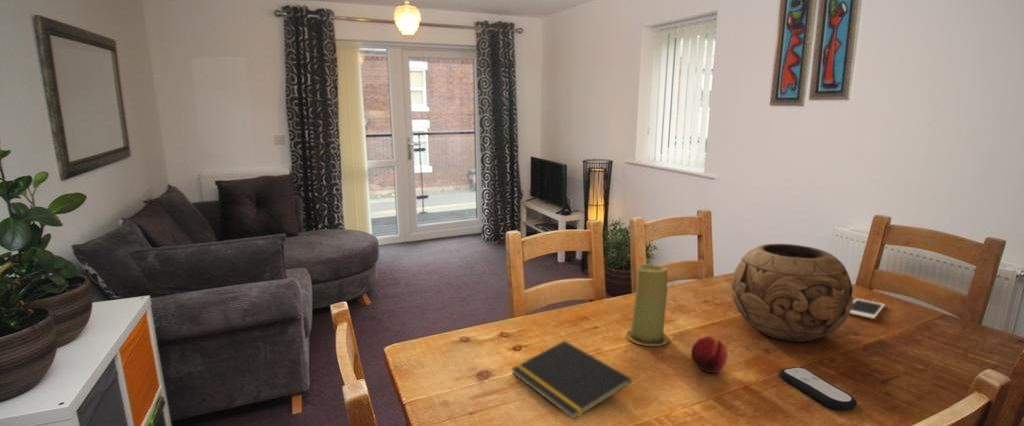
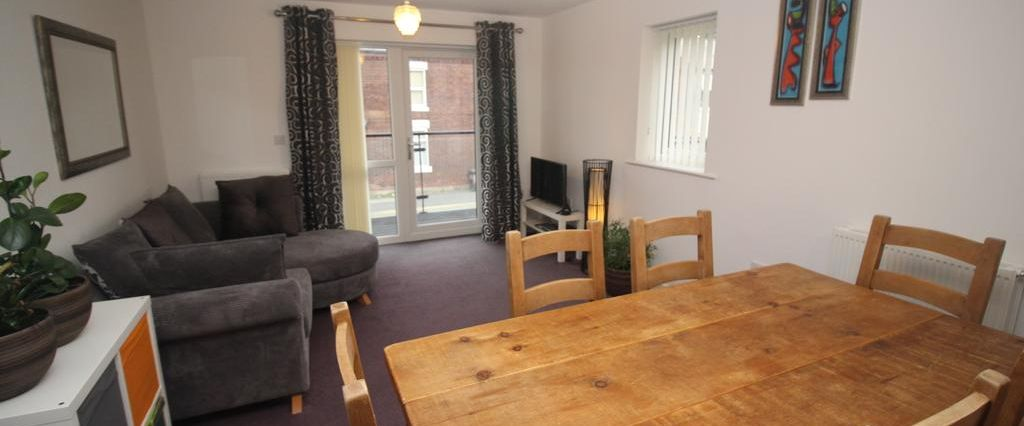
- candle (649, 302)
- remote control (817, 387)
- notepad (568, 375)
- fruit (709, 353)
- decorative bowl (789, 290)
- cell phone (864, 308)
